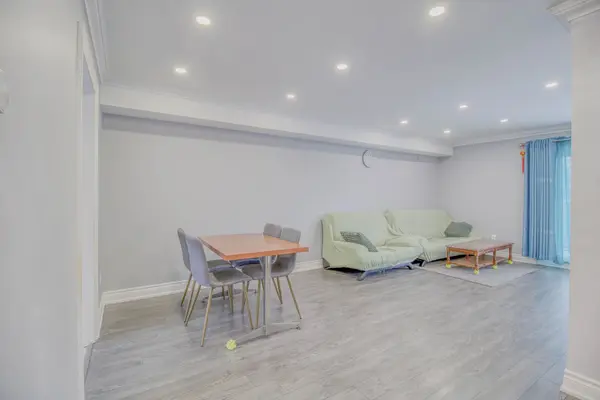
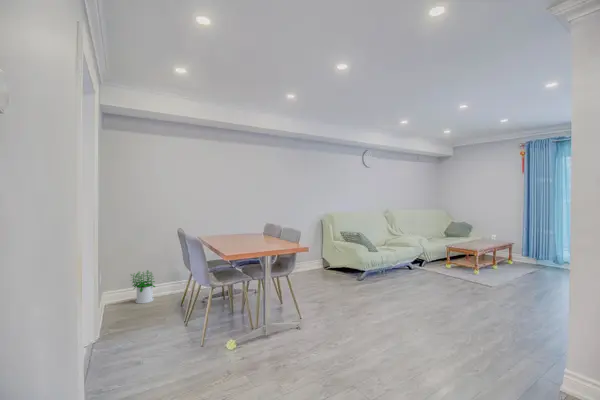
+ potted plant (142, 286)
